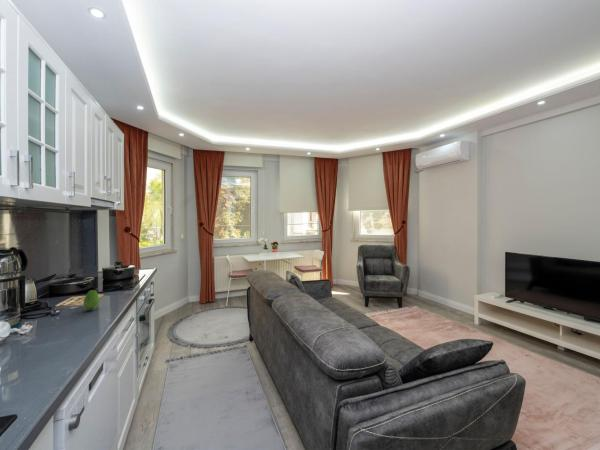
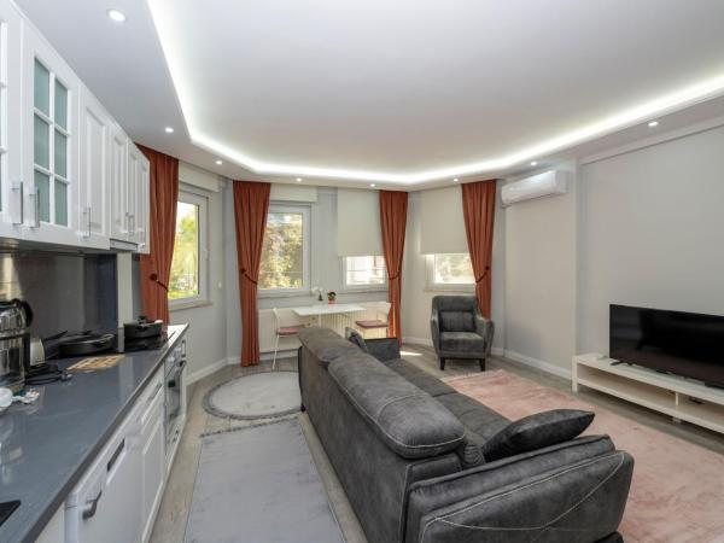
- fruit (91, 299)
